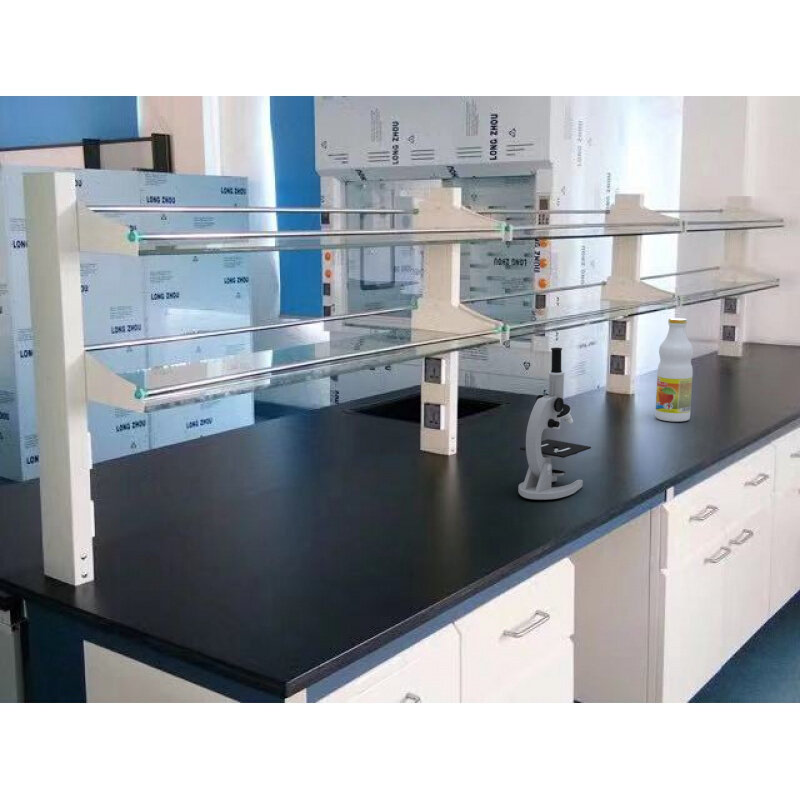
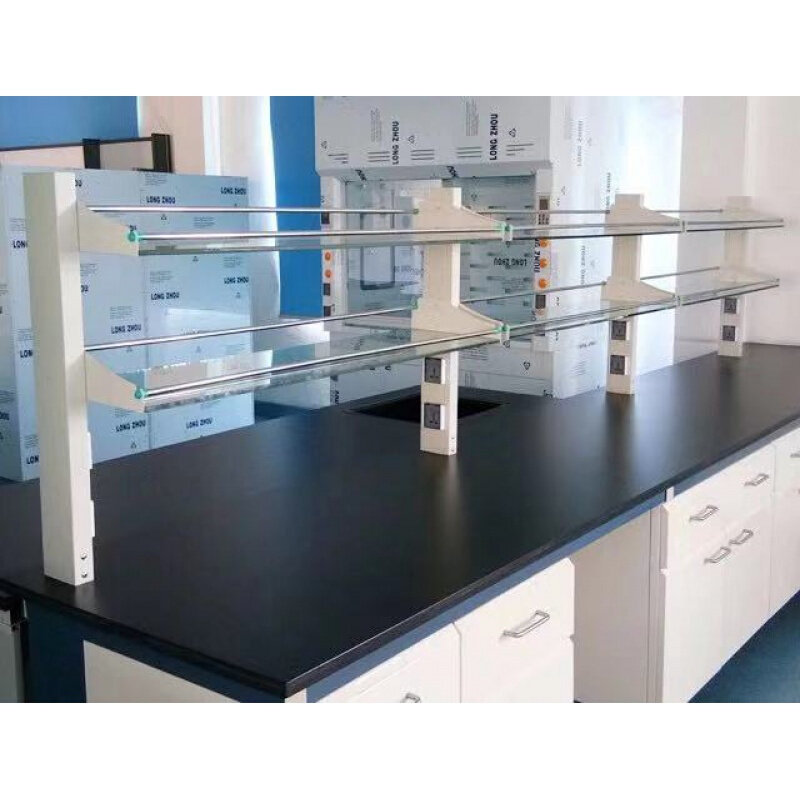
- beverage bottle (675, 369)
- microscope (550, 421)
